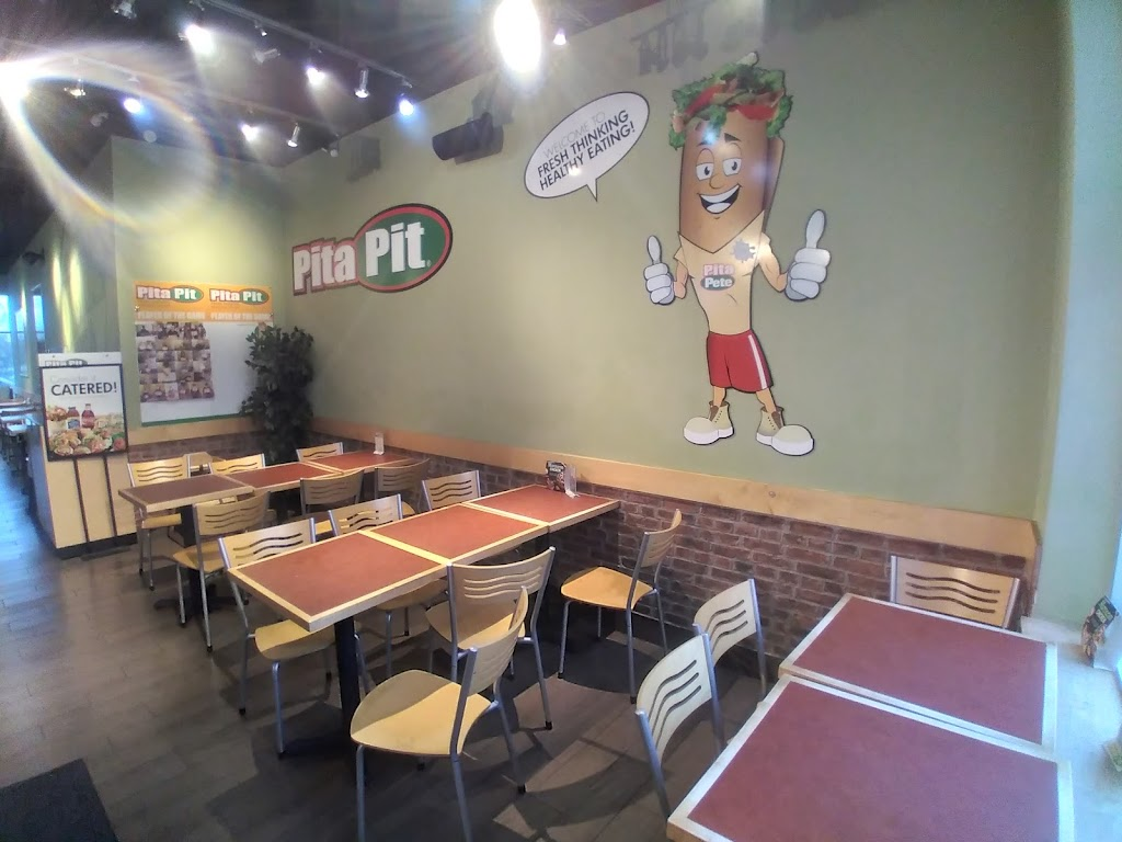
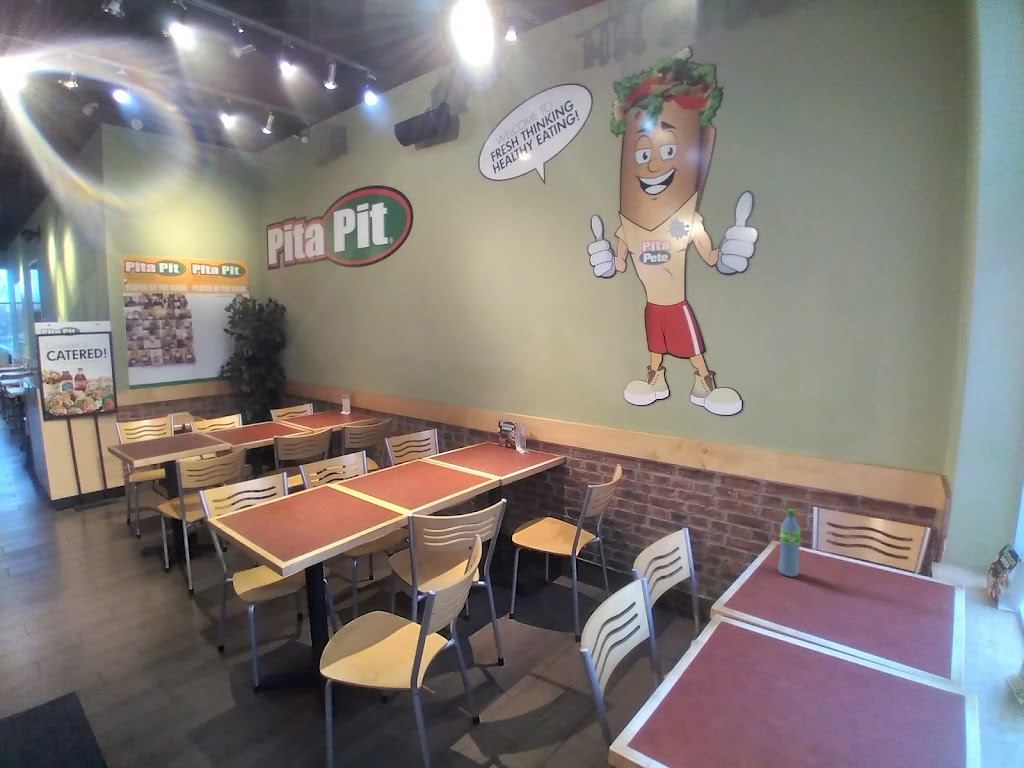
+ water bottle (789, 541)
